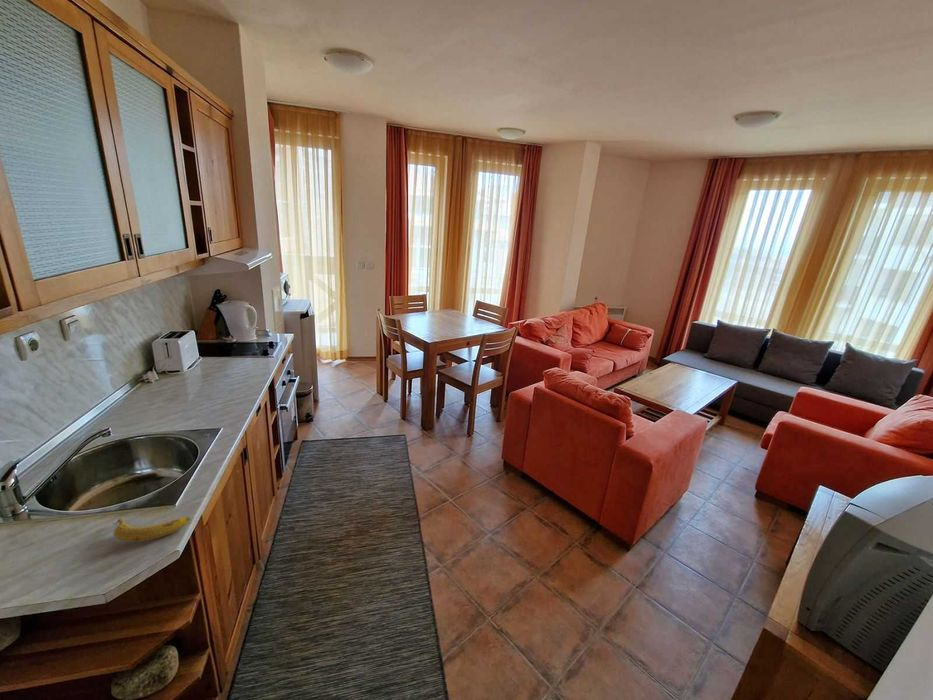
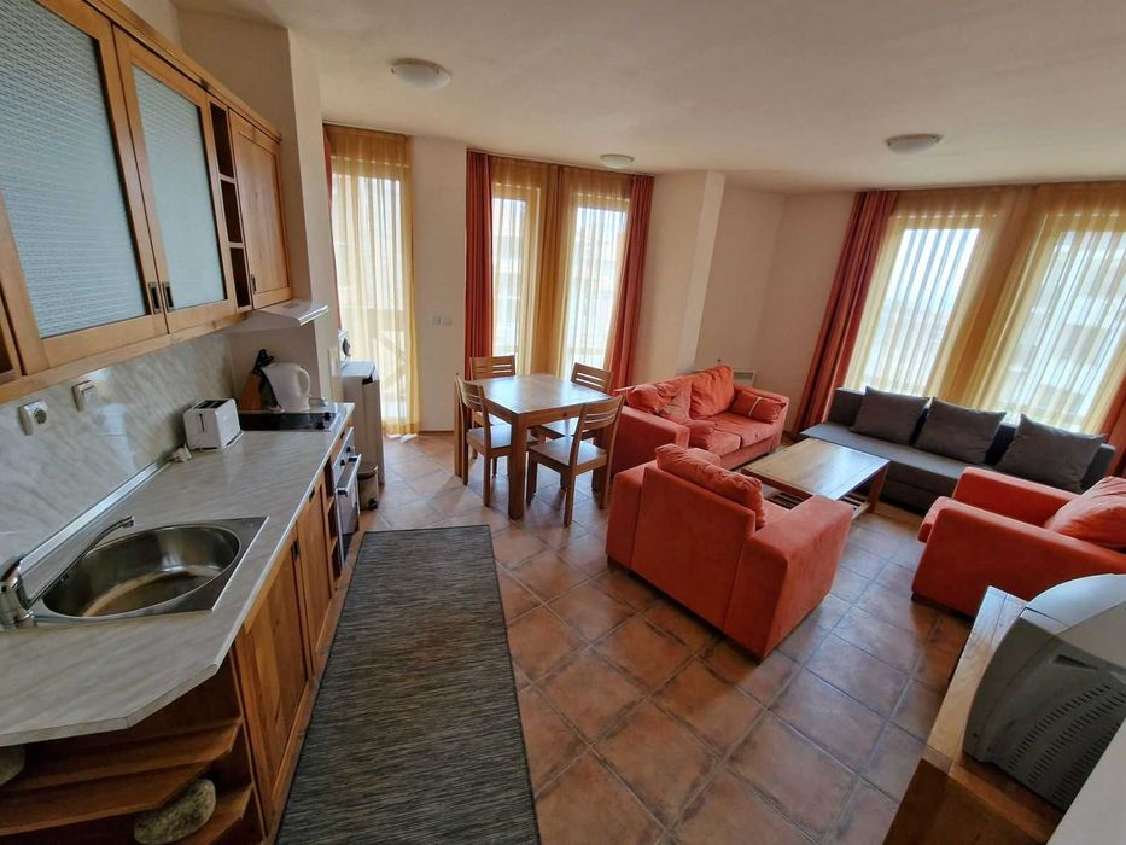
- fruit (146, 527)
